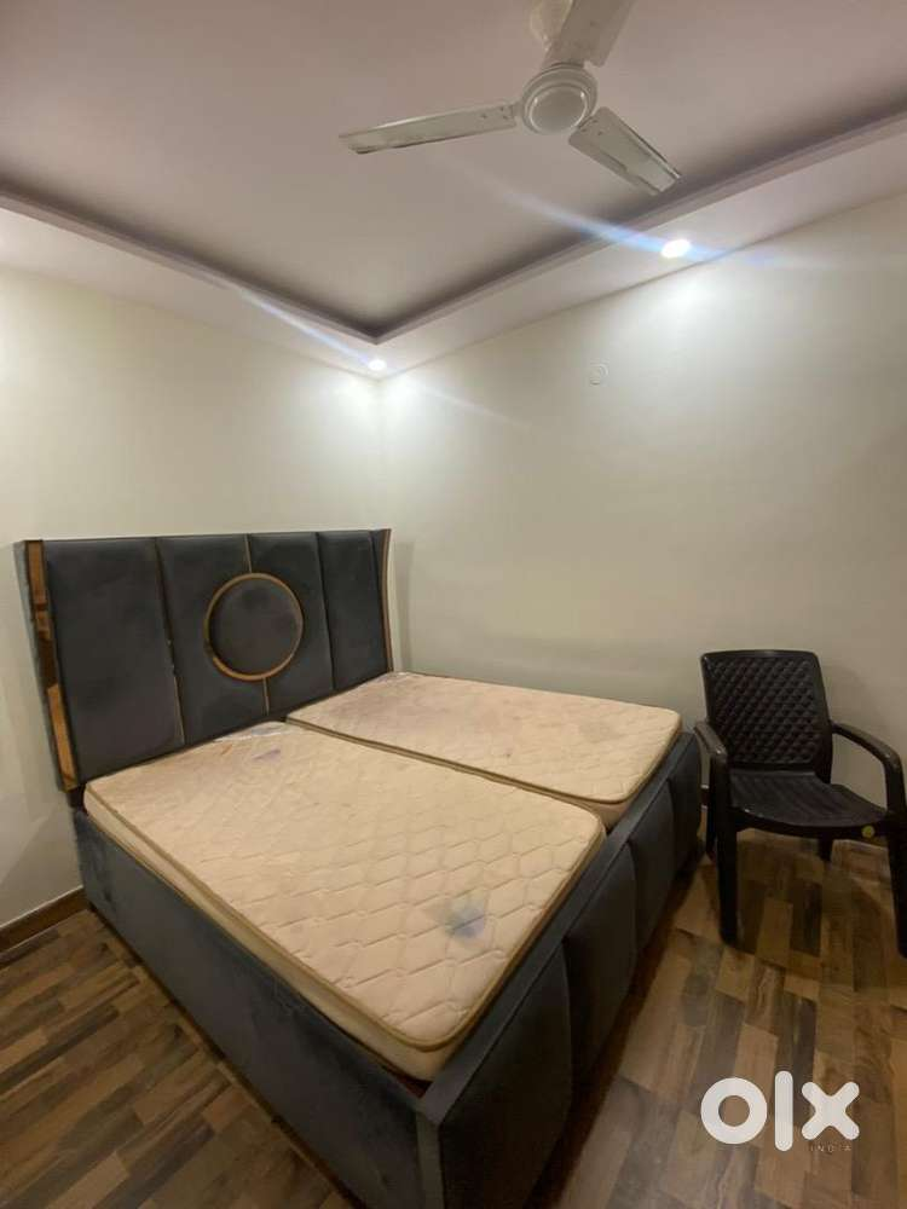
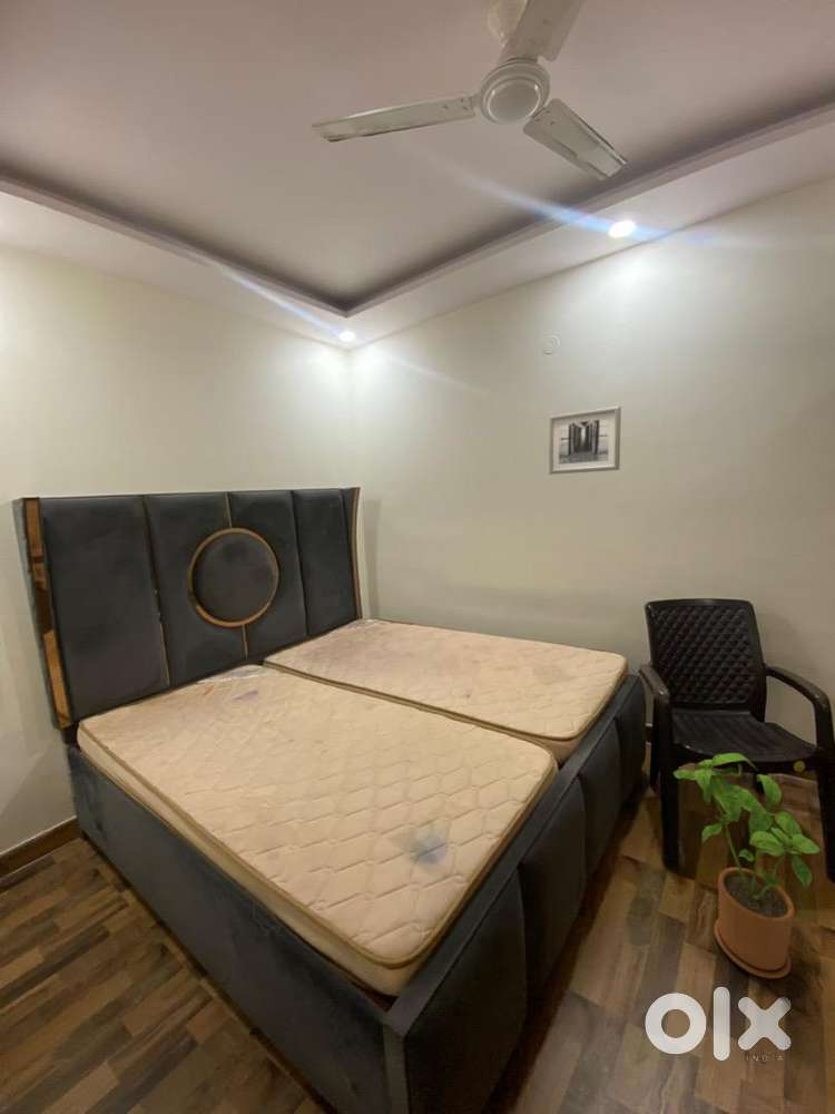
+ wall art (582, 442)
+ house plant (753, 857)
